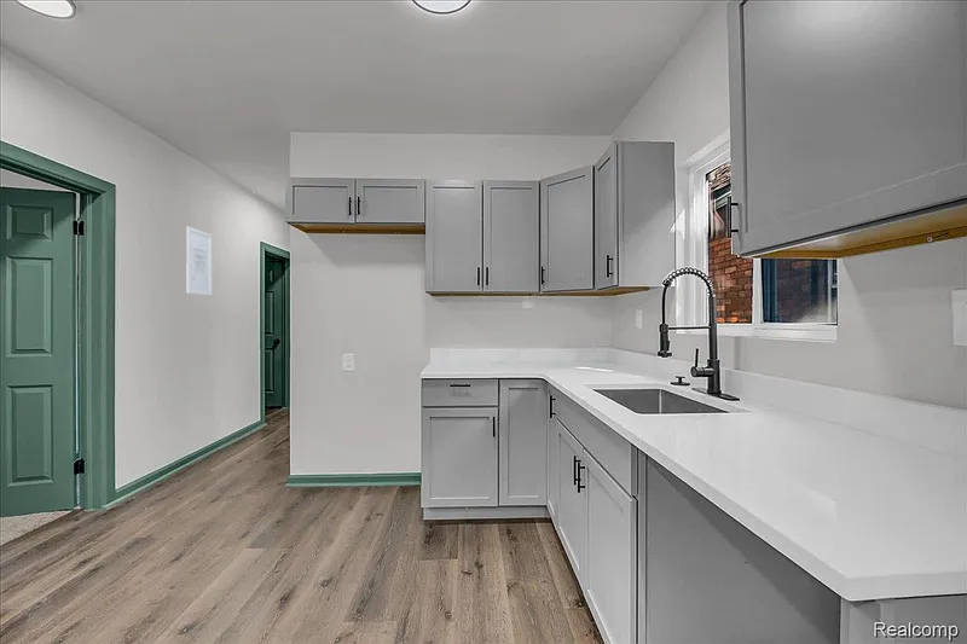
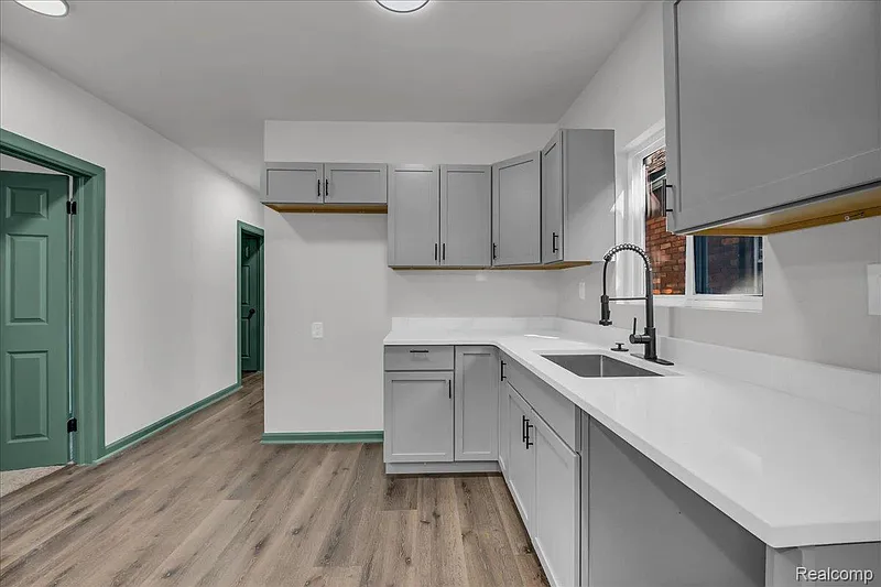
- wall art (199, 262)
